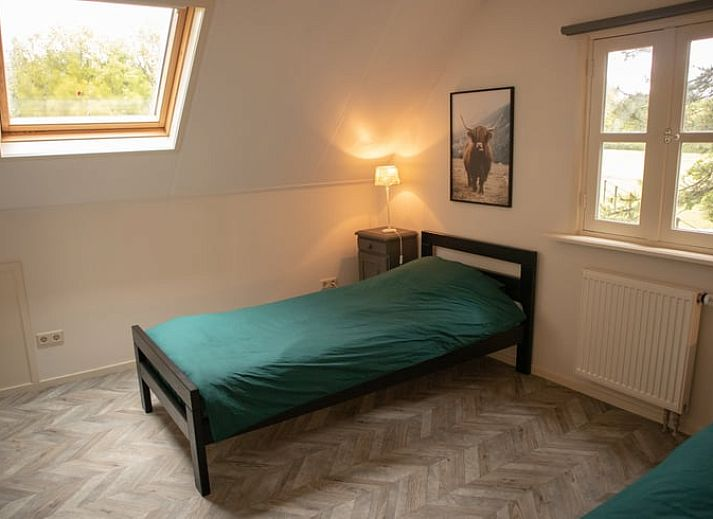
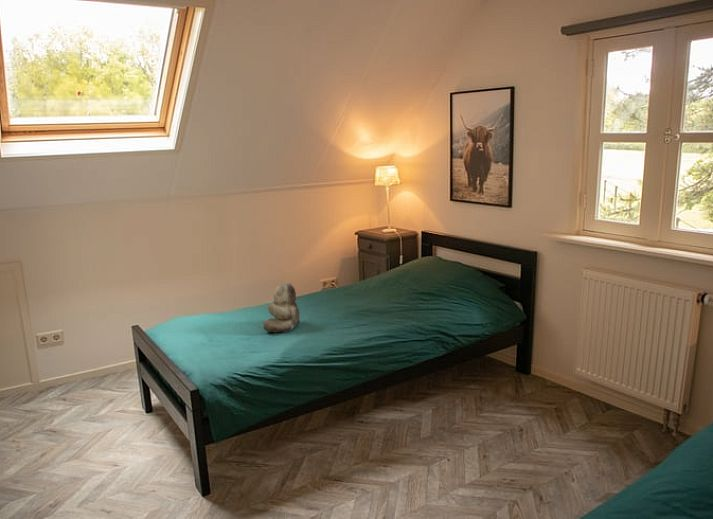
+ teddy bear (278, 305)
